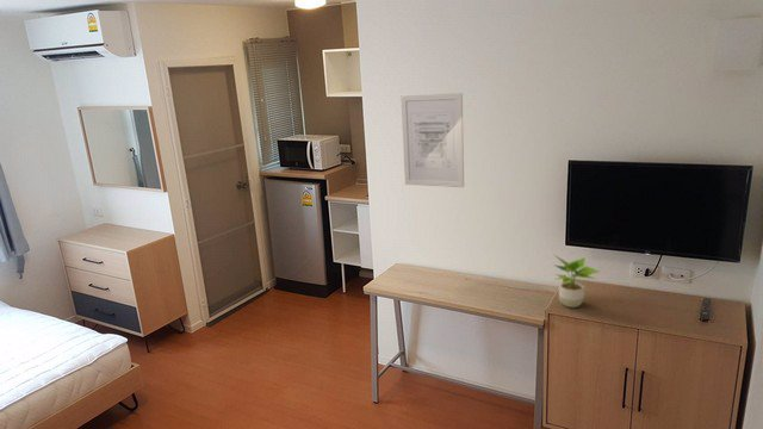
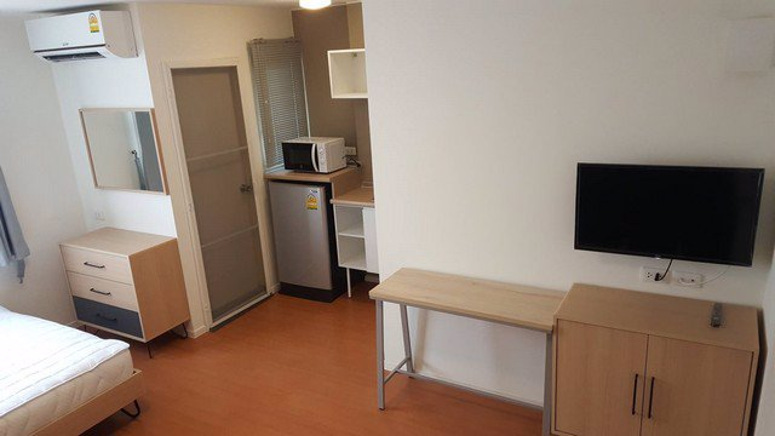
- wall art (432, 141)
- potted plant (576, 282)
